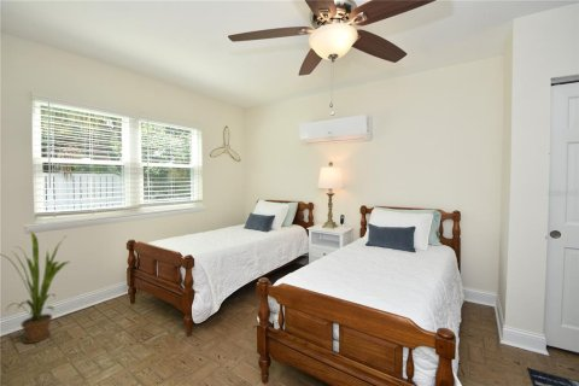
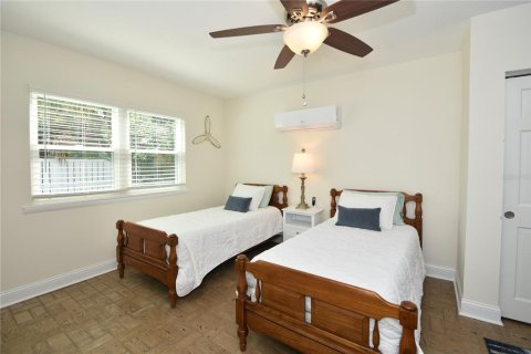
- house plant (31, 286)
